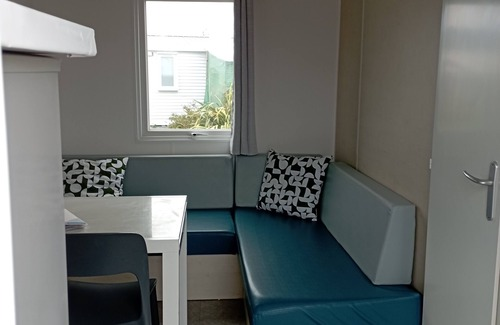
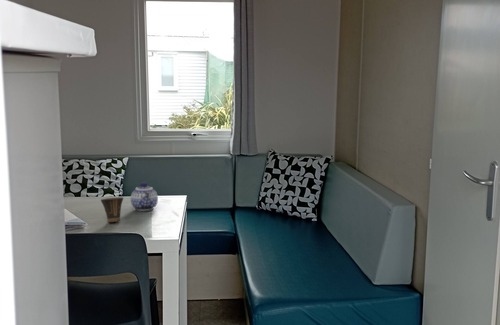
+ teapot (144, 195)
+ cup (112, 209)
